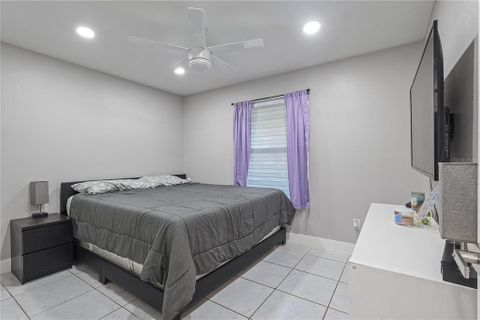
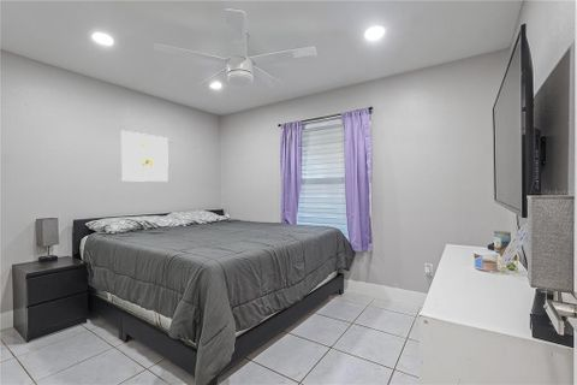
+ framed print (145, 158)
